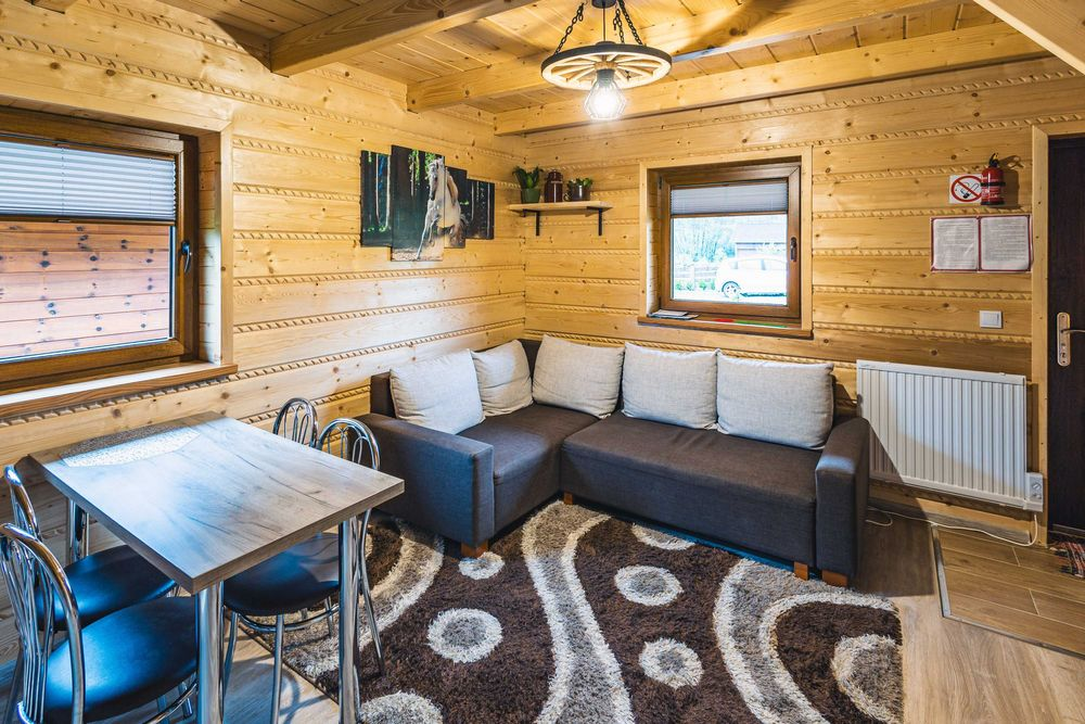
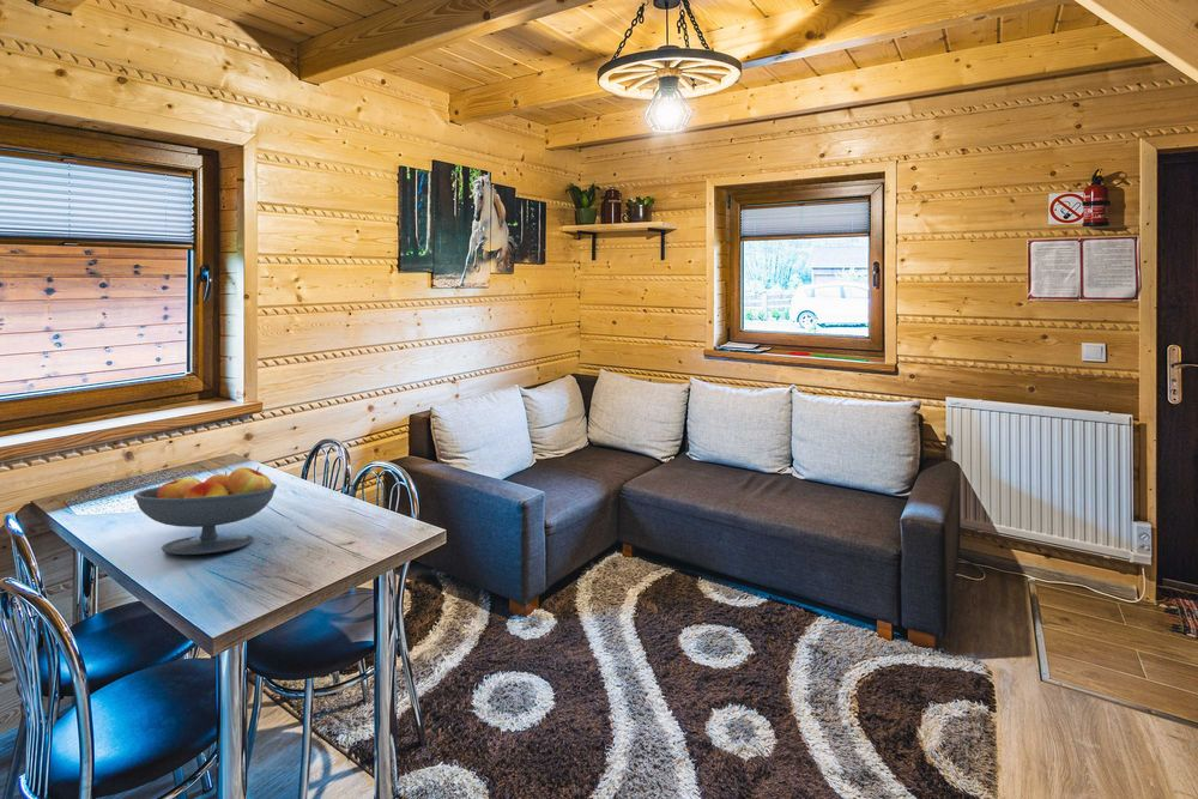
+ fruit bowl (208, 507)
